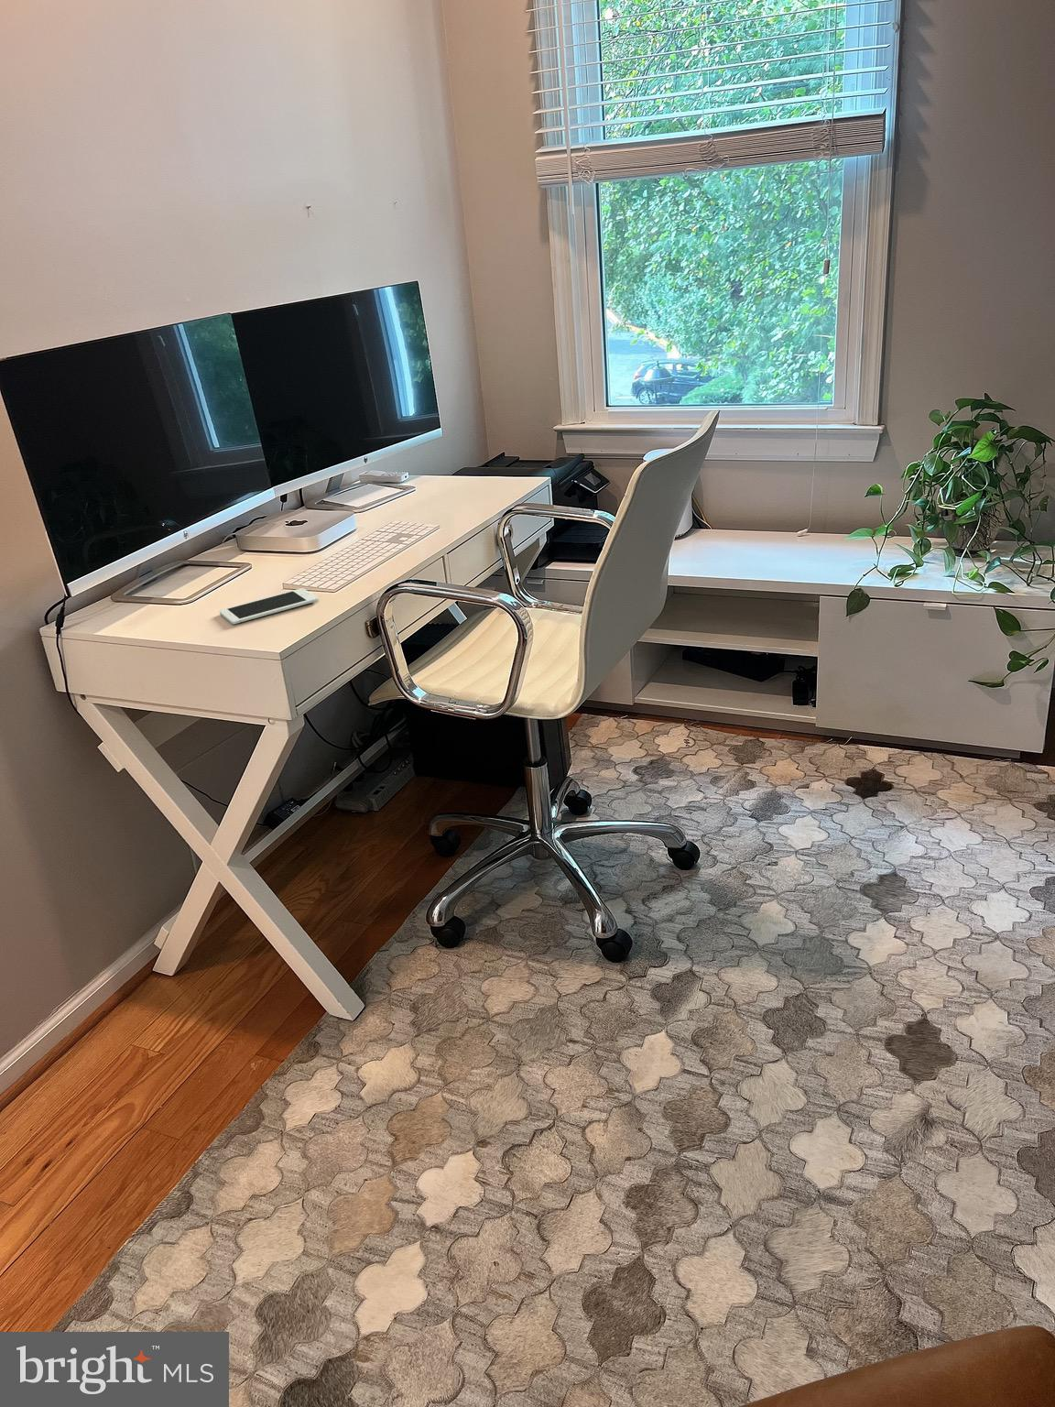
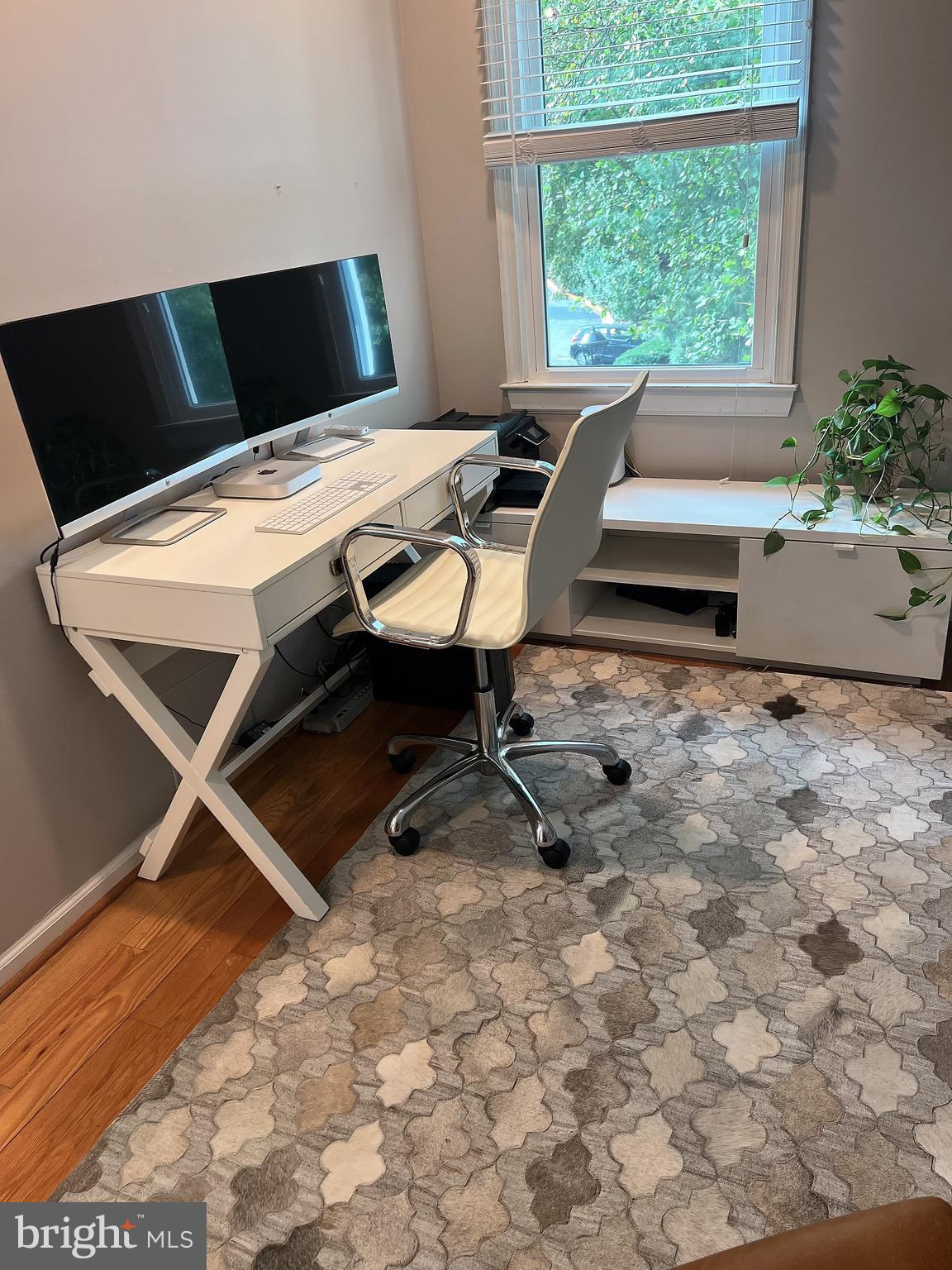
- cell phone (268, 606)
